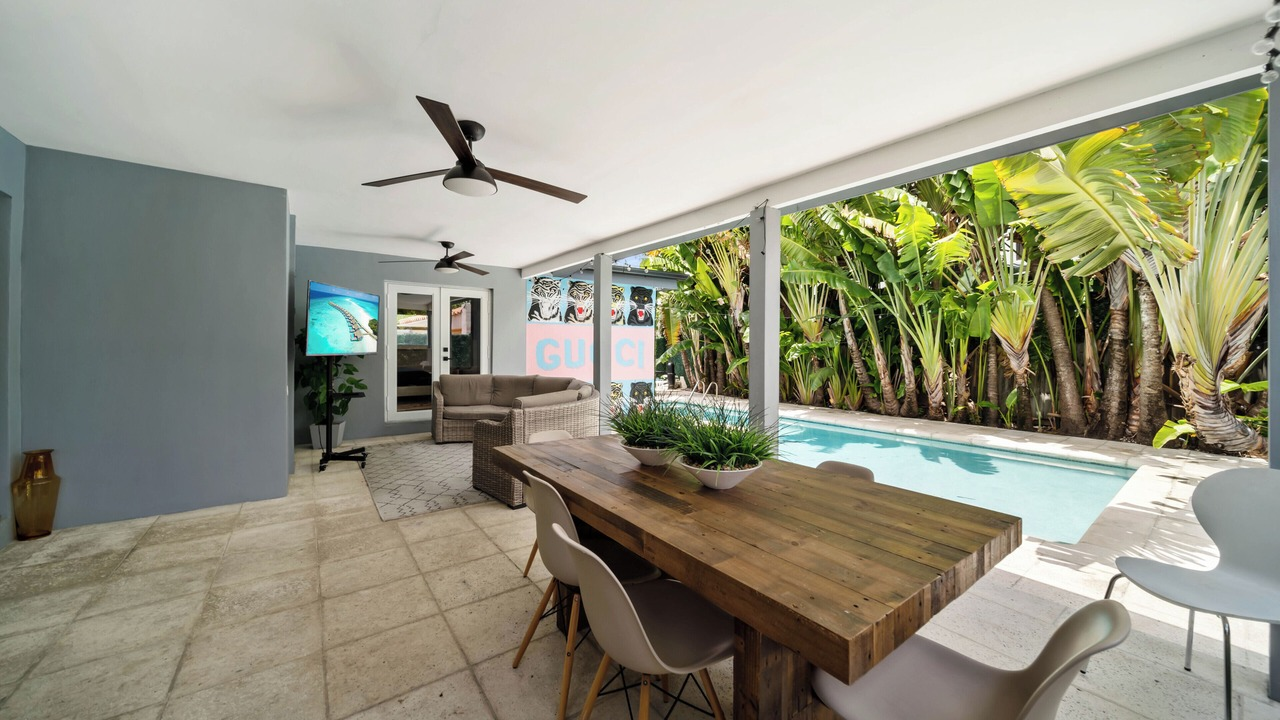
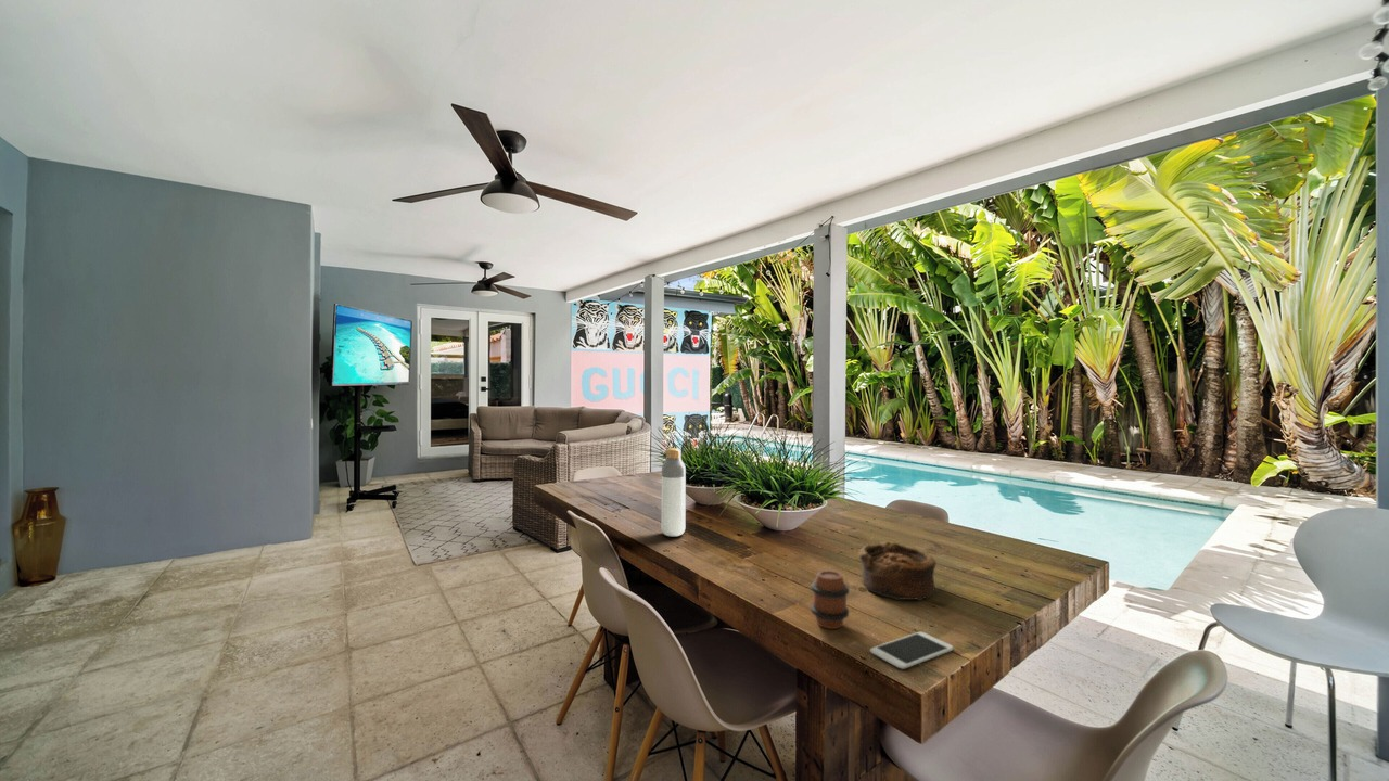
+ bottle (673, 491)
+ smartphone (912, 649)
+ bowl (896, 567)
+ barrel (829, 599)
